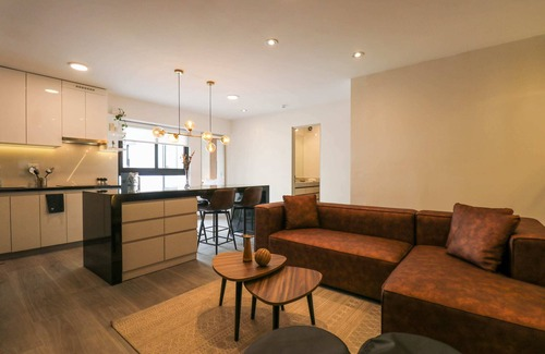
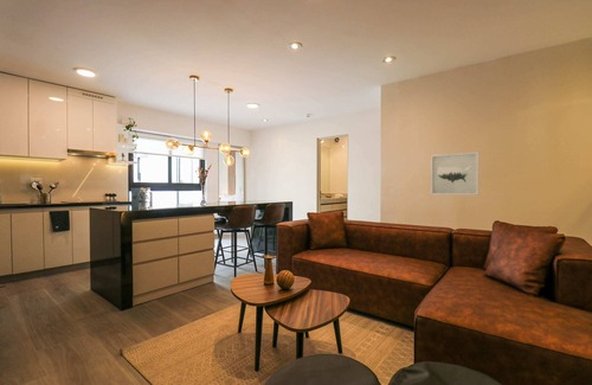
+ wall art (453, 174)
